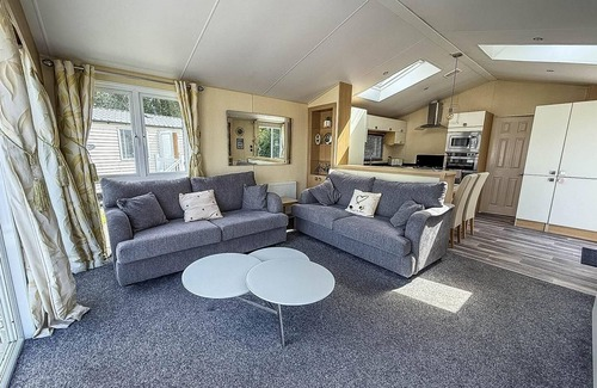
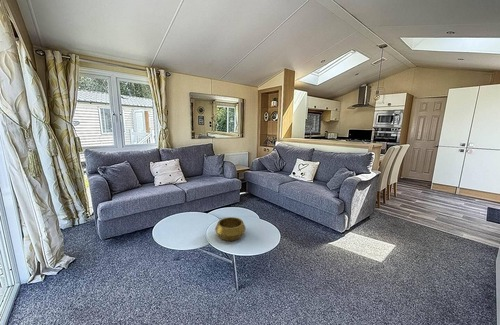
+ decorative bowl (230, 228)
